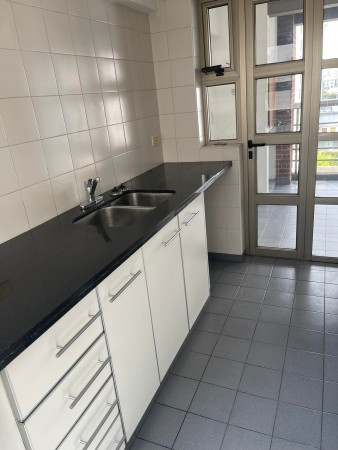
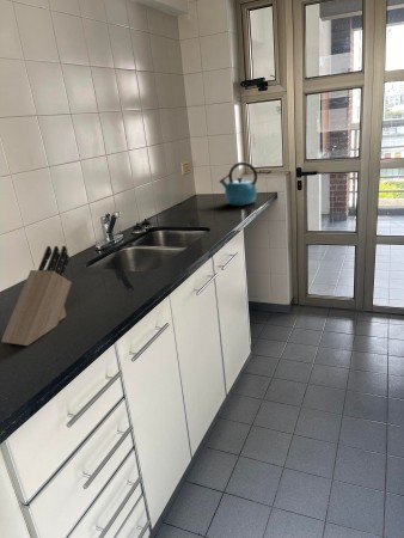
+ kettle (238, 183)
+ knife block (38, 291)
